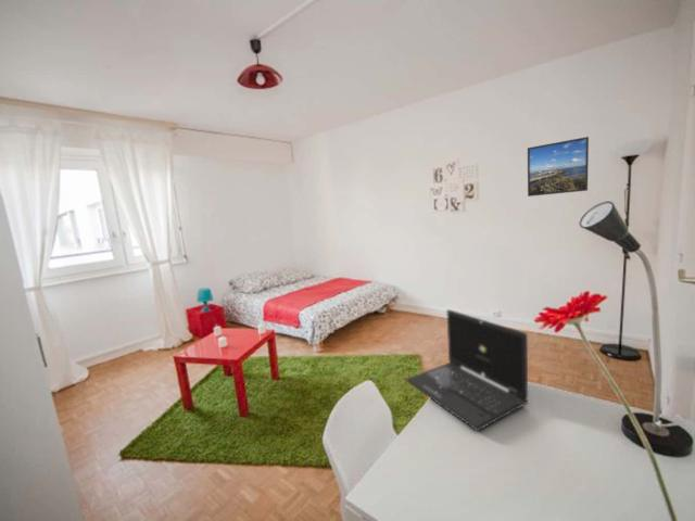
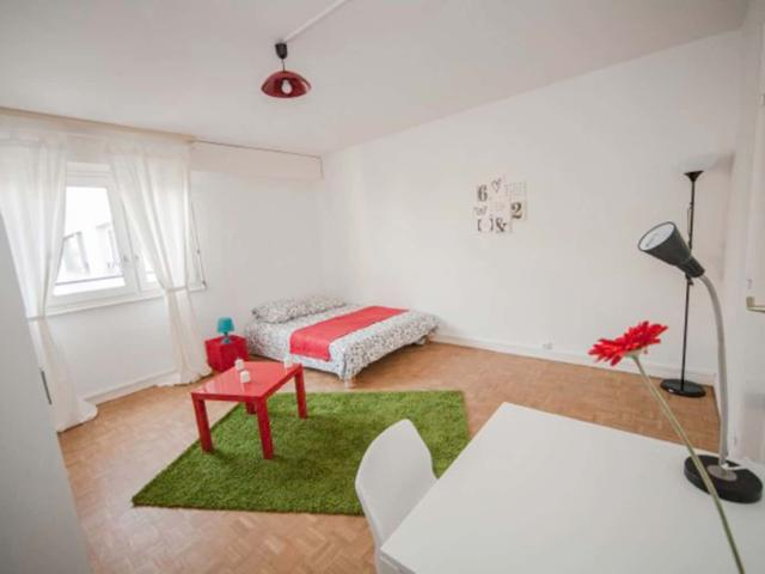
- laptop (460, 360)
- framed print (556, 168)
